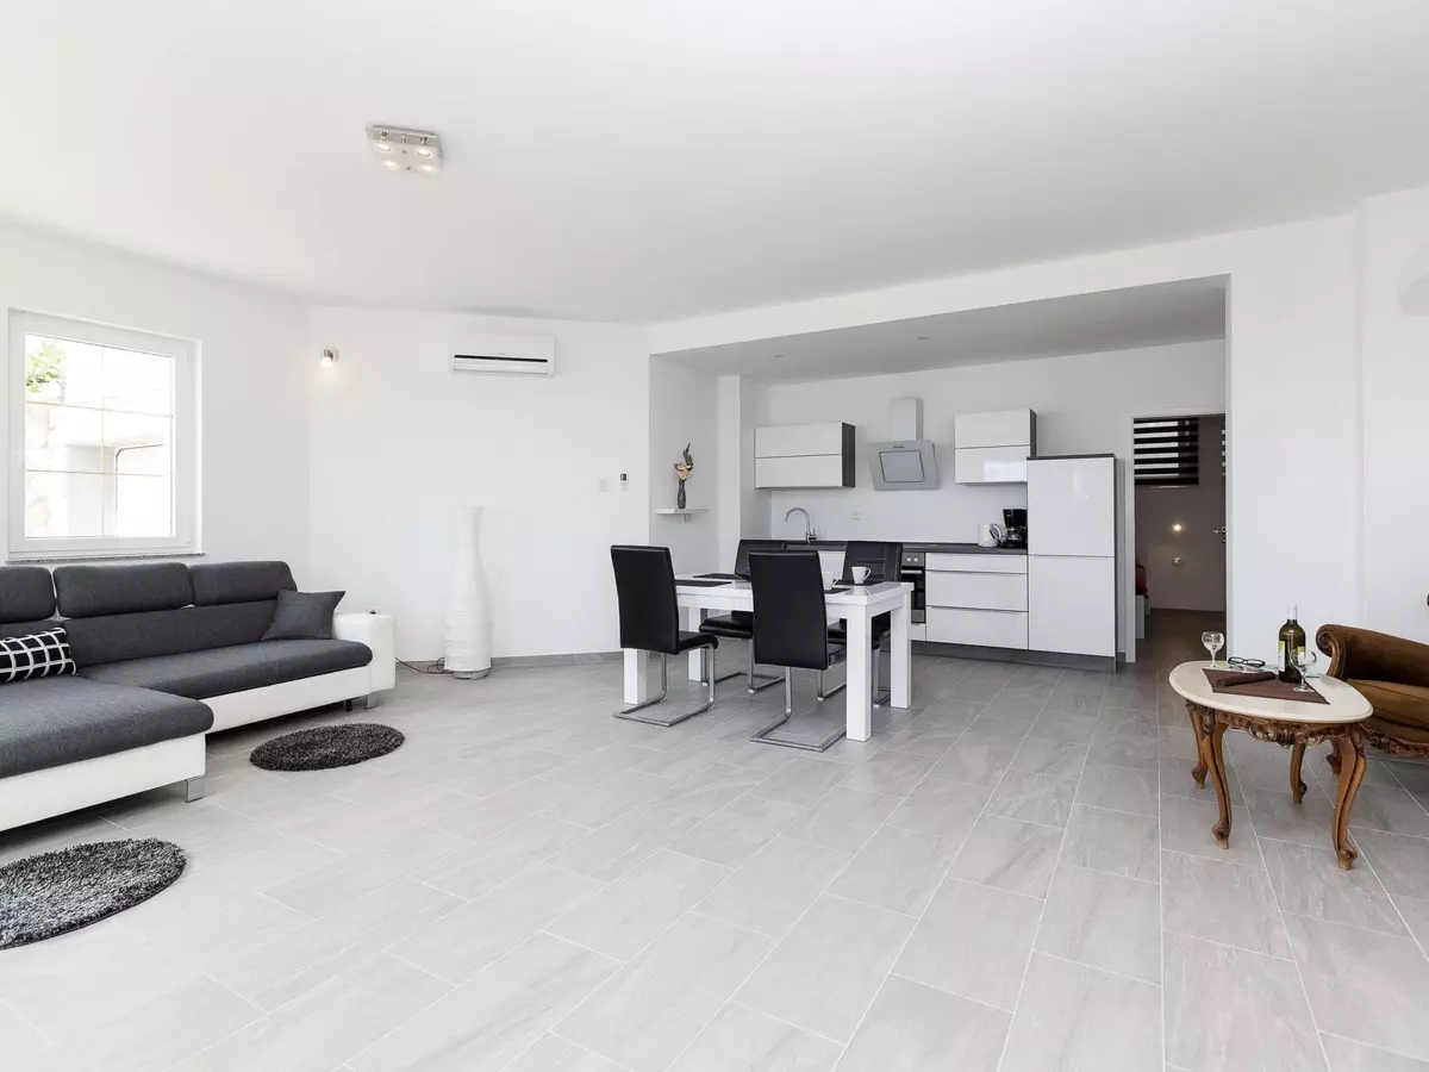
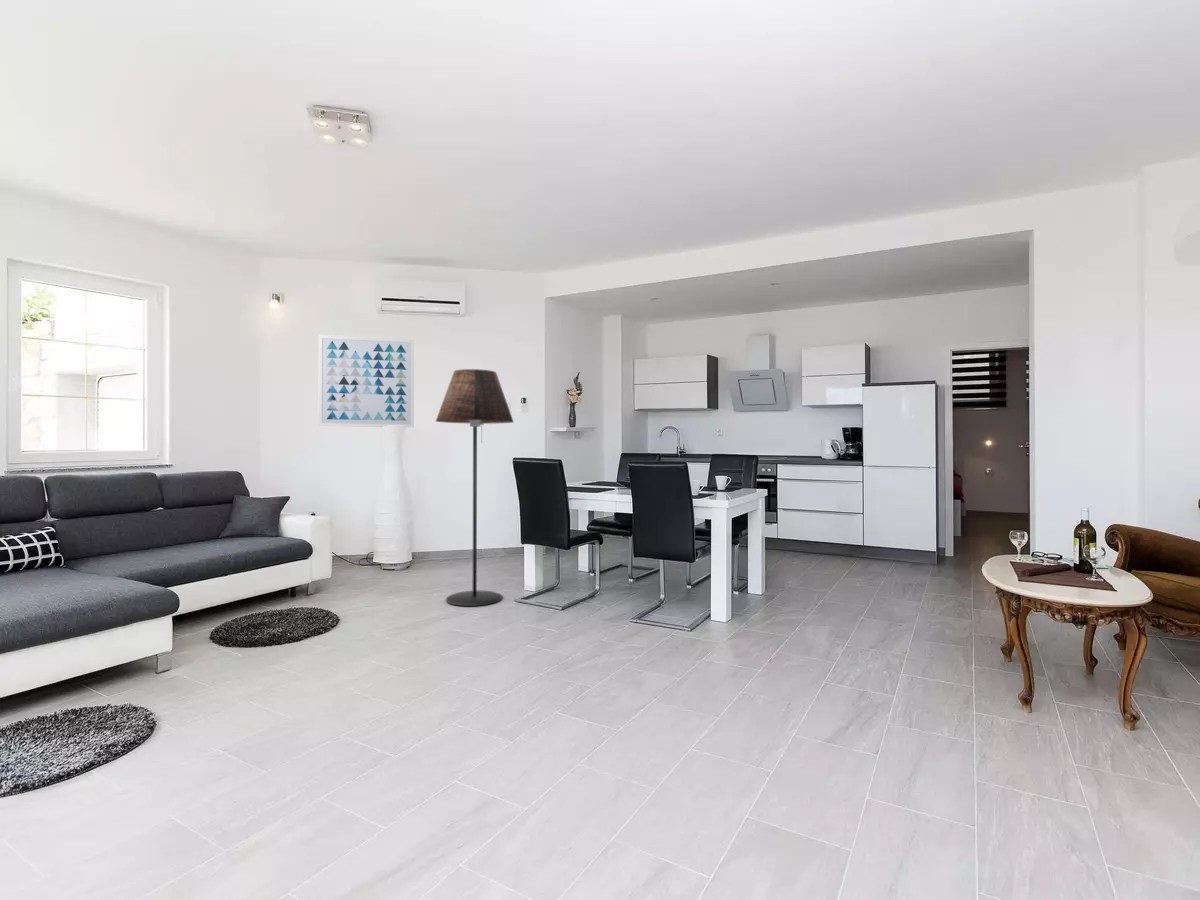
+ floor lamp (474, 485)
+ wall art (367, 382)
